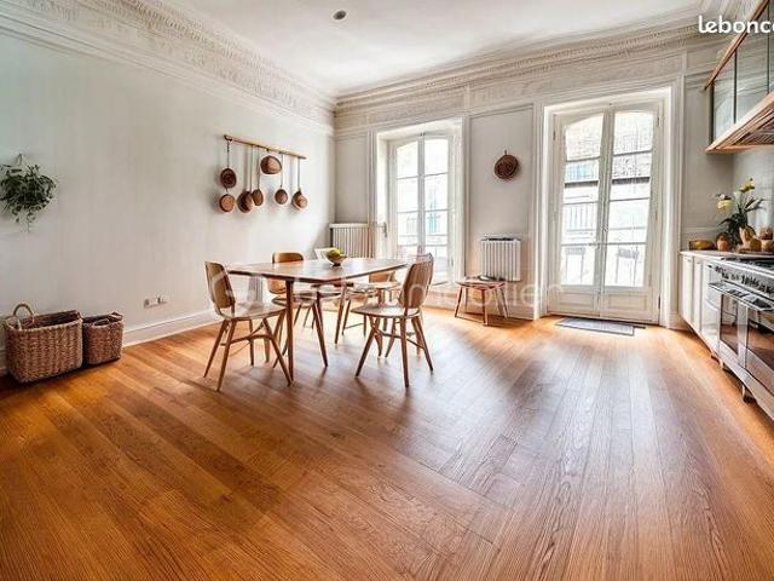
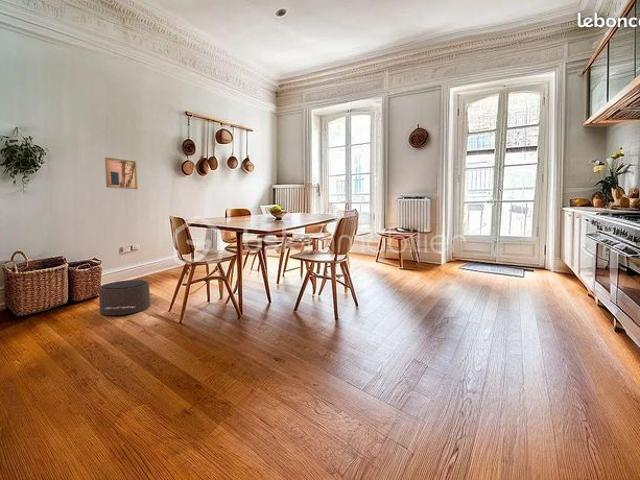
+ pouf (128, 296)
+ wall art (121, 174)
